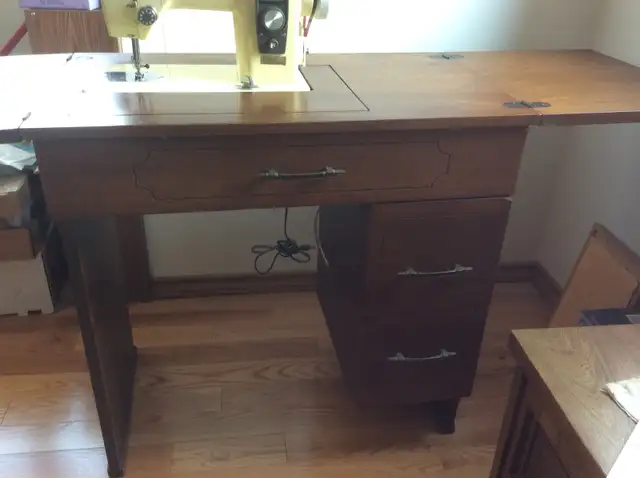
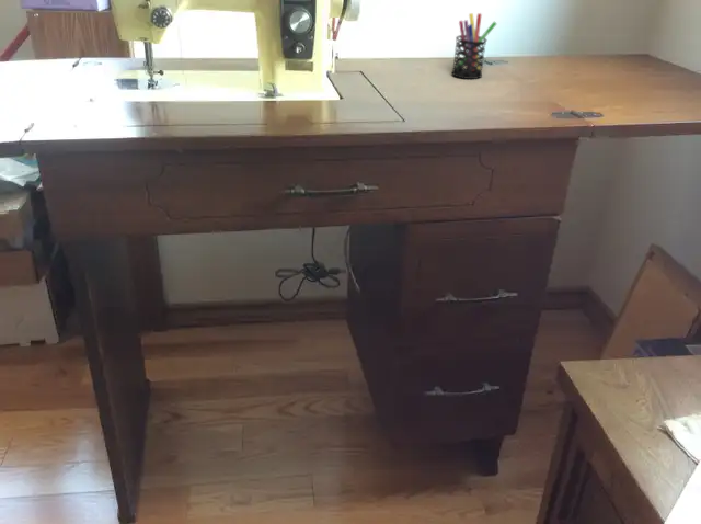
+ pen holder (474, 44)
